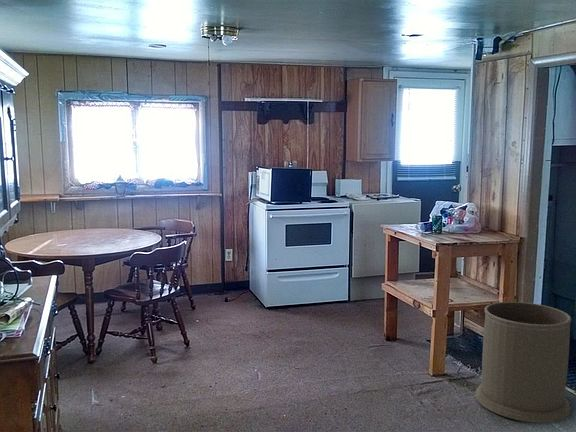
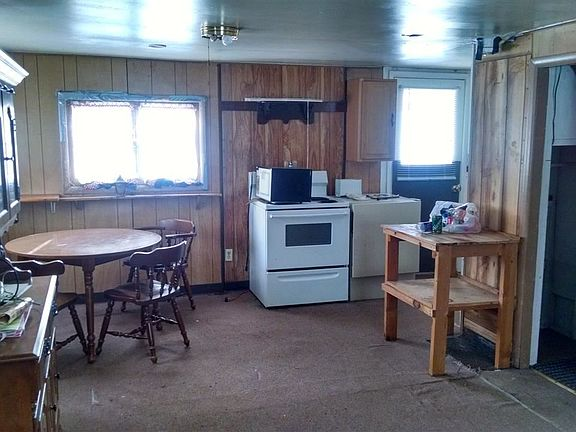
- trash can (524, 357)
